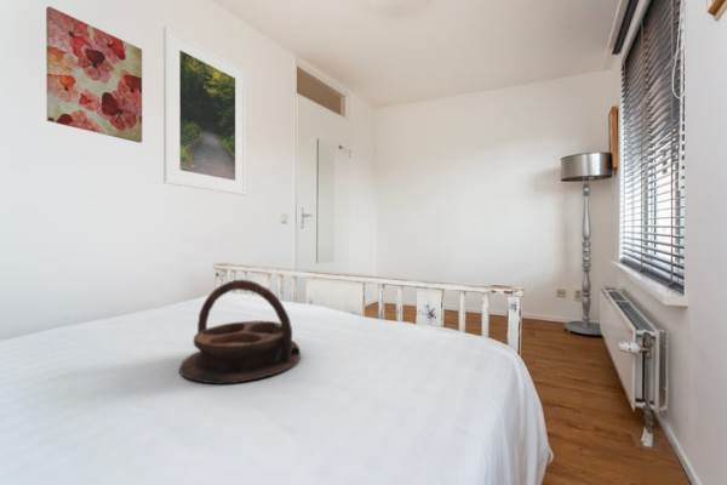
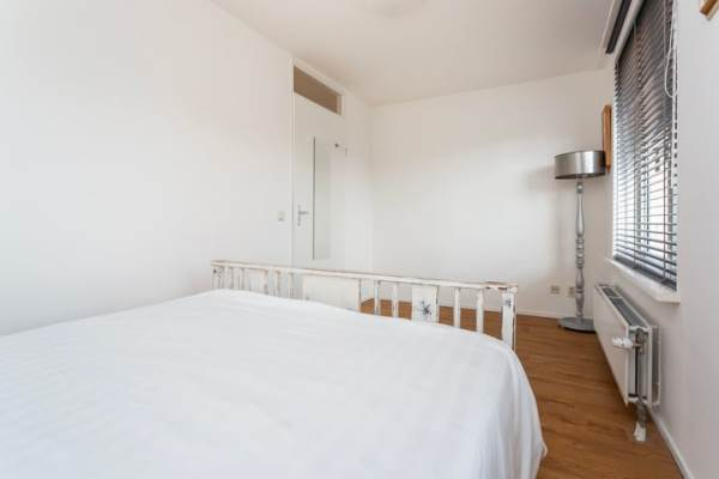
- serving tray (242, 321)
- wall art (98, 81)
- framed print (208, 120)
